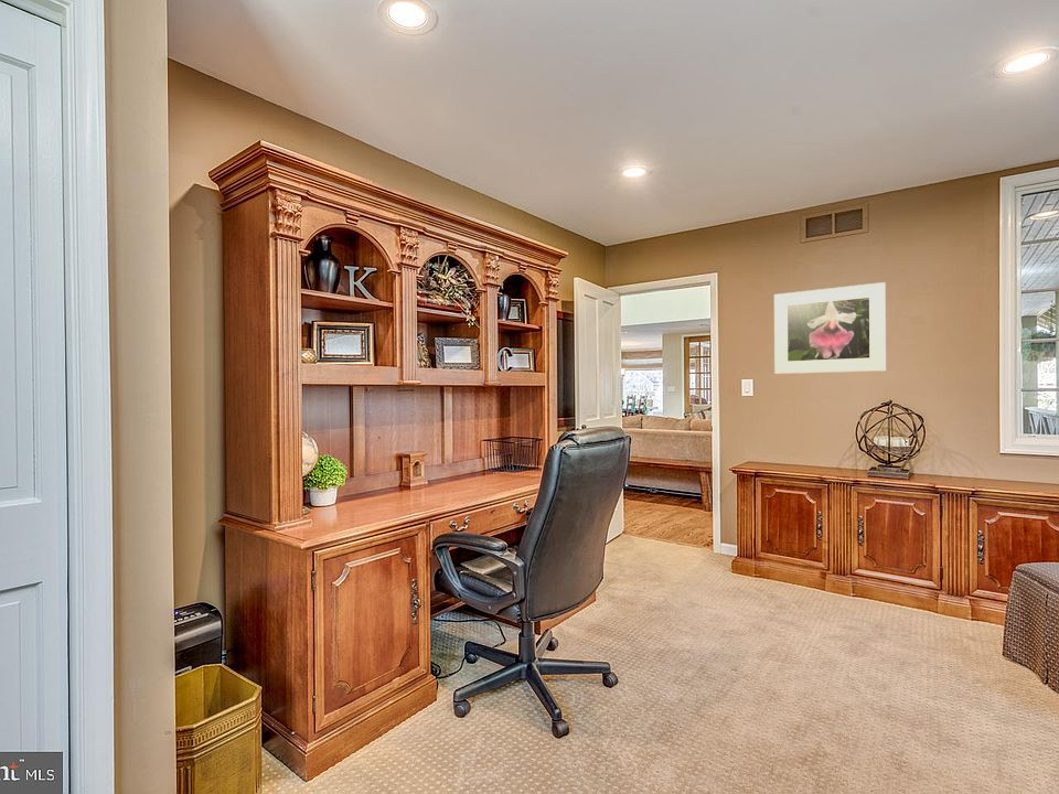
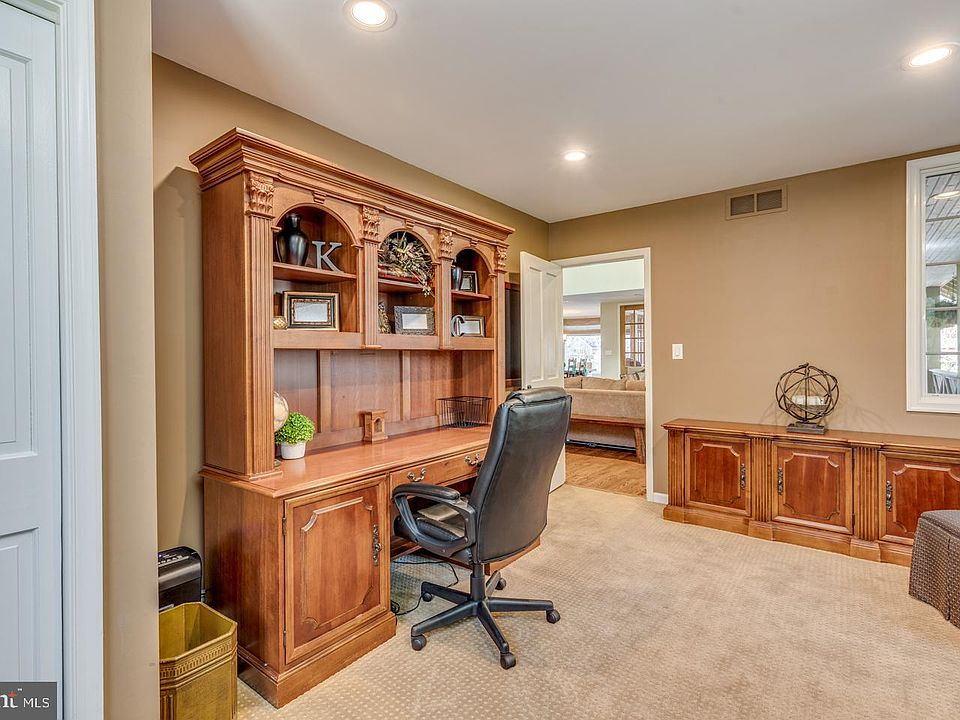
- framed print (826, 330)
